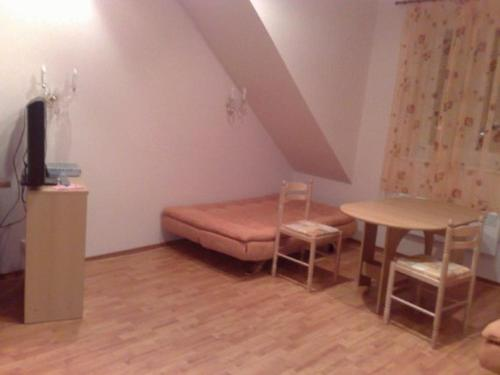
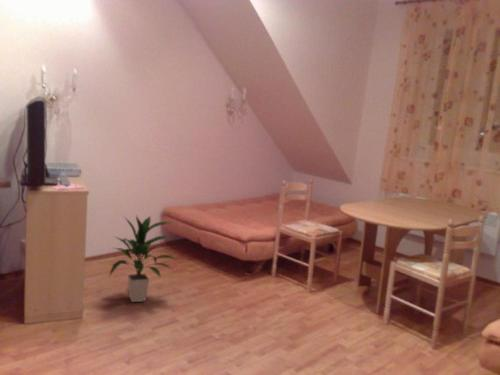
+ indoor plant (140, 256)
